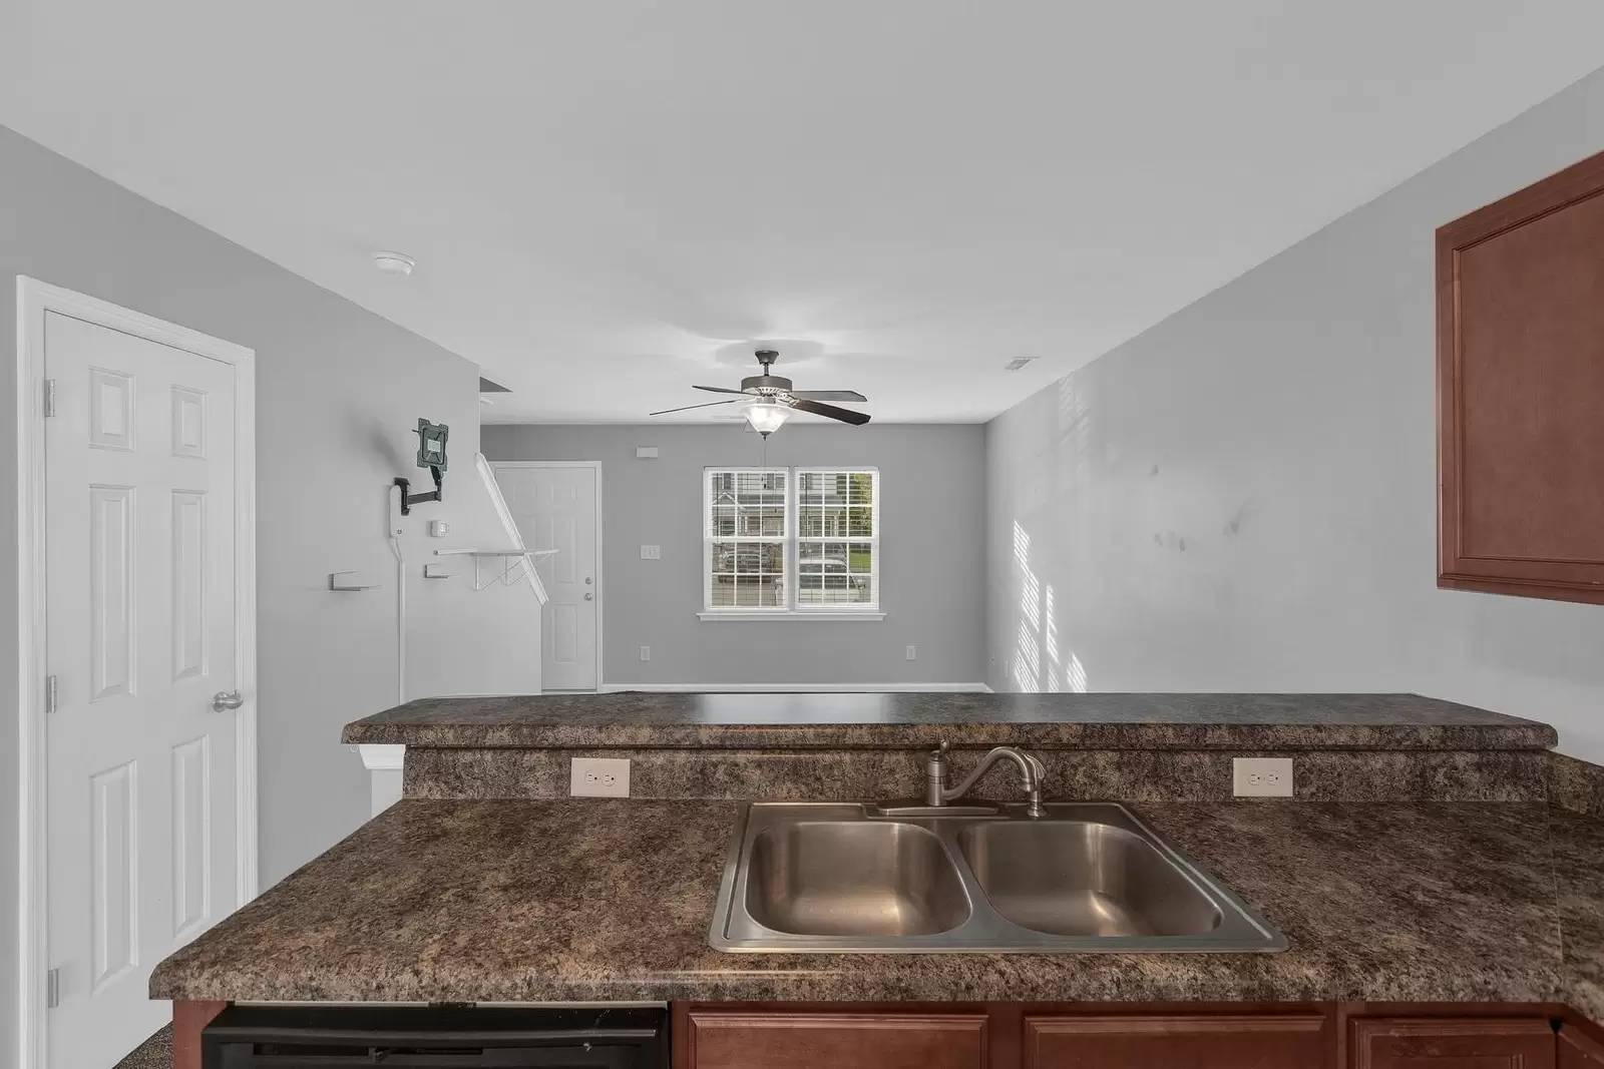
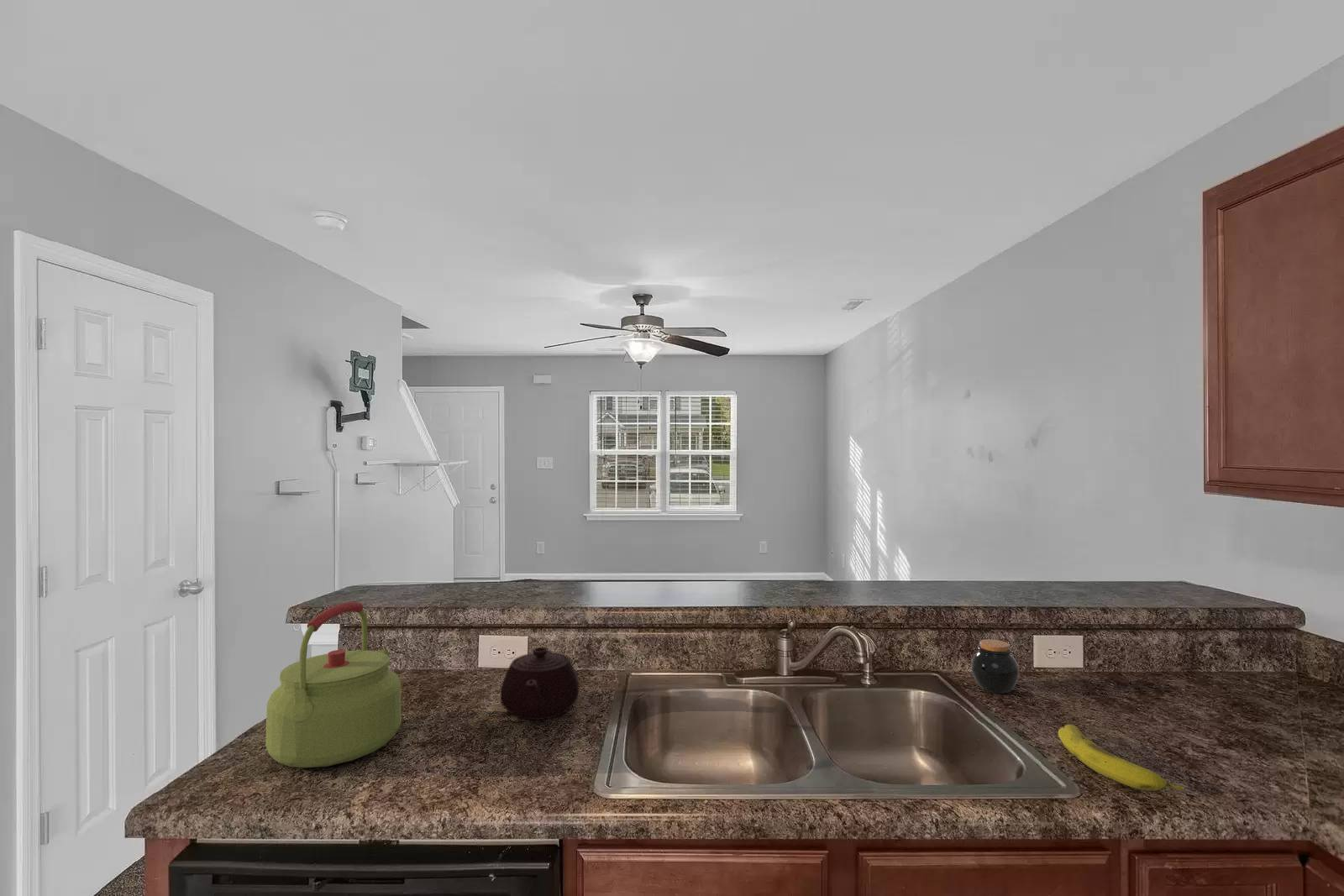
+ teapot (539, 680)
+ jar (995, 665)
+ fruit (1105, 752)
+ kettle (347, 668)
